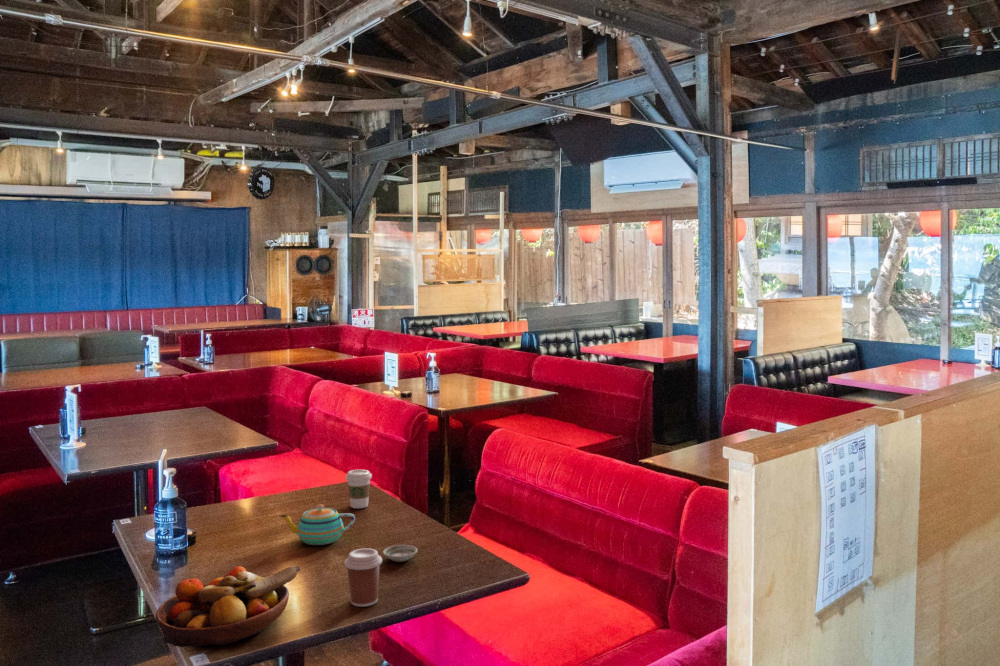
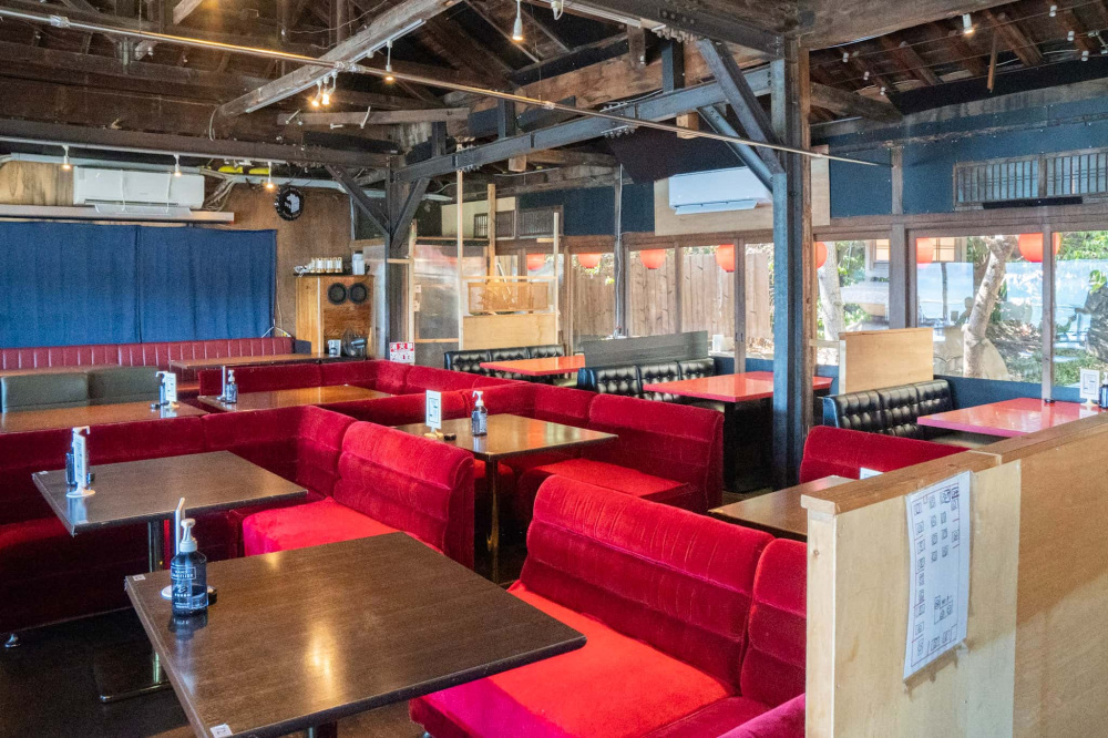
- coffee cup (359, 488)
- saucer (400, 554)
- fruit bowl (225, 595)
- teapot (317, 523)
- coffee cup (363, 577)
